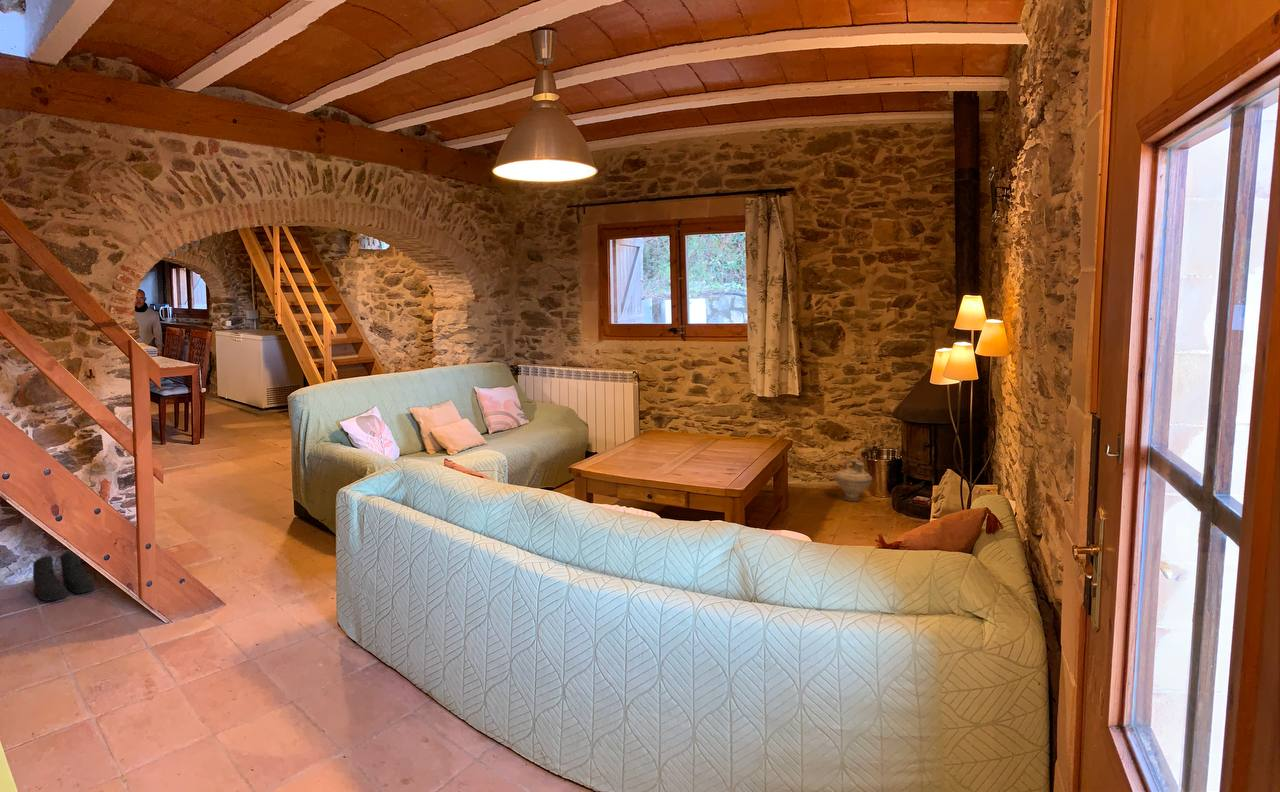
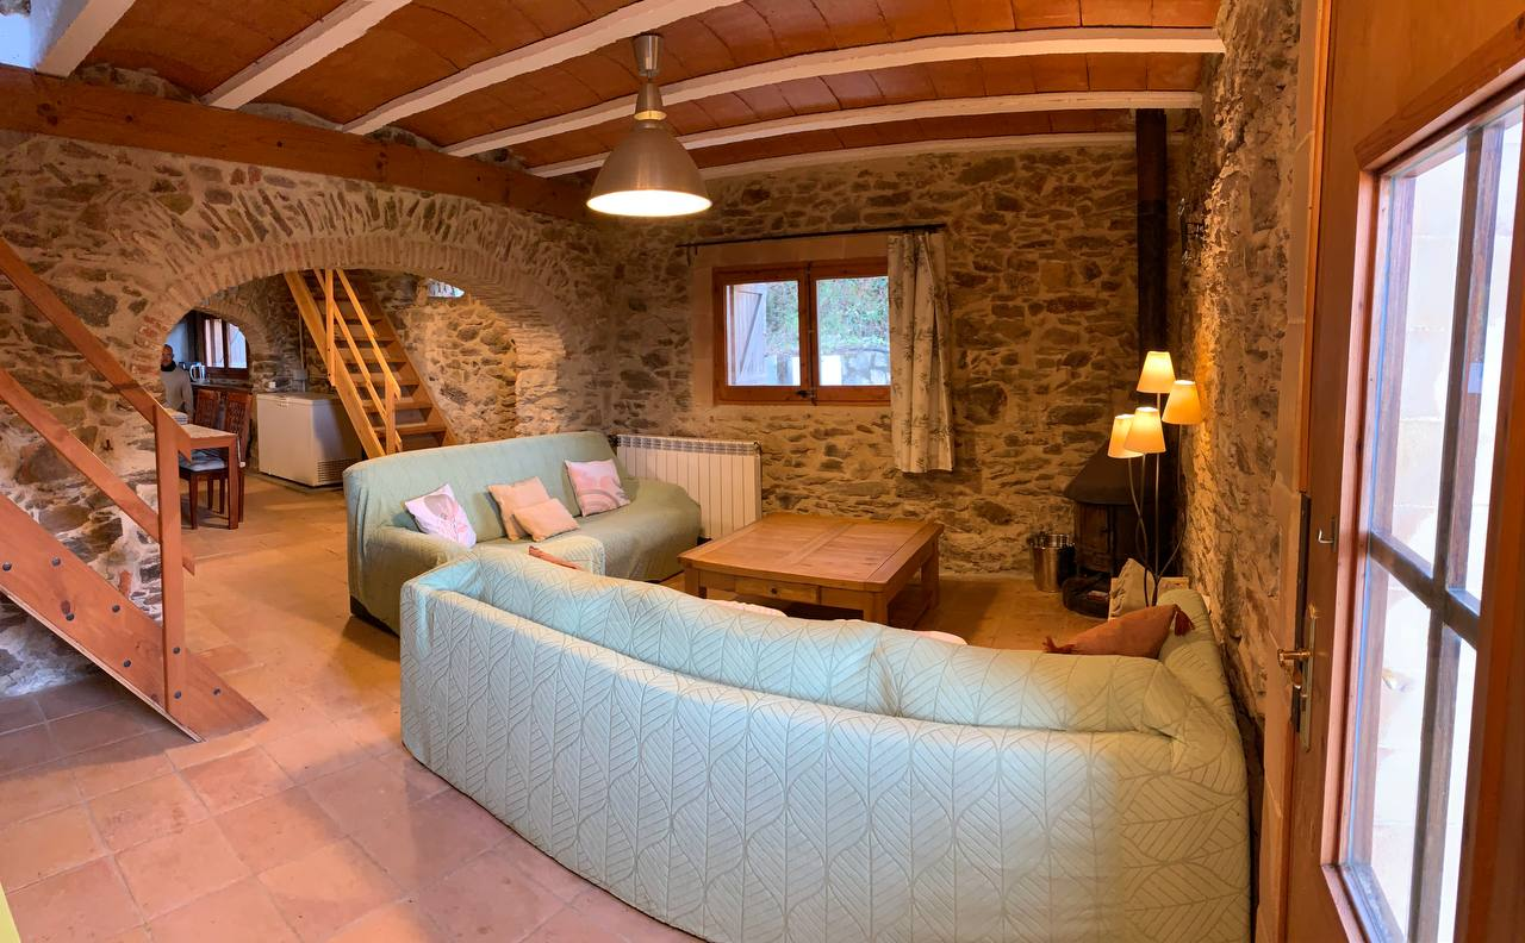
- boots (63, 573)
- ceramic jug (853, 479)
